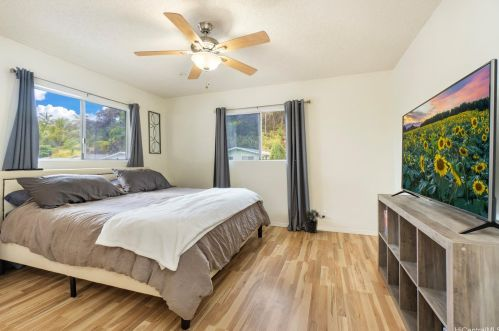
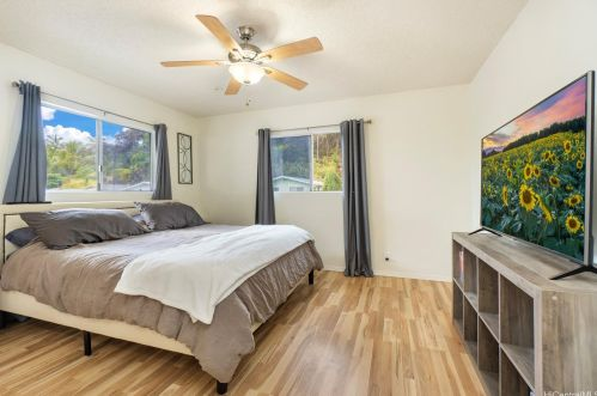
- potted plant (312, 220)
